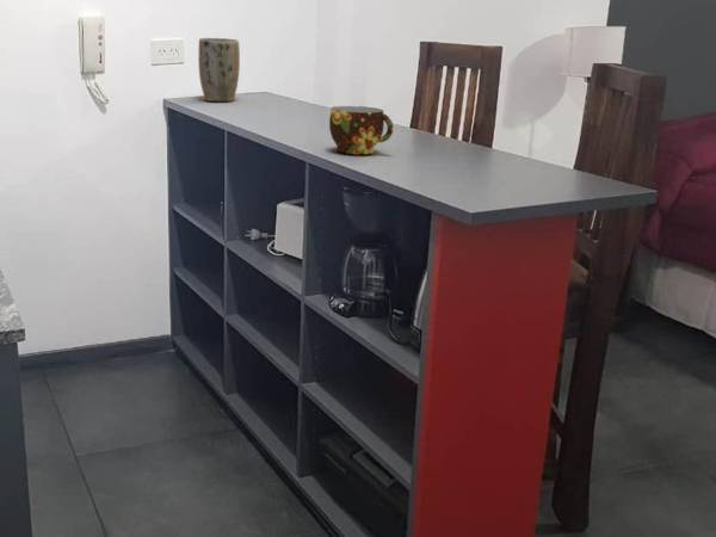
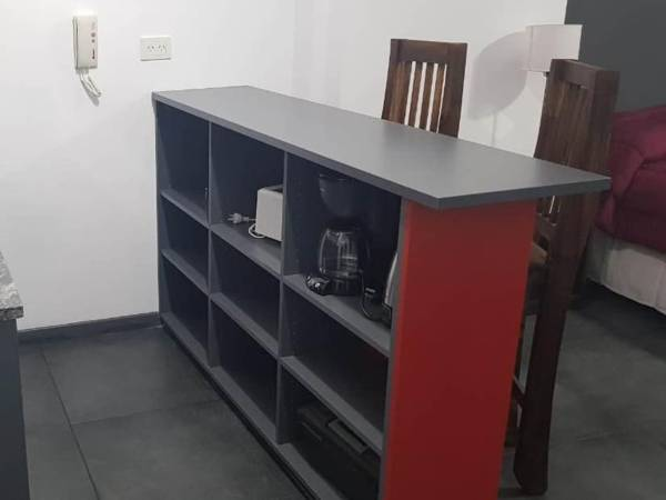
- plant pot (218, 69)
- cup (359, 130)
